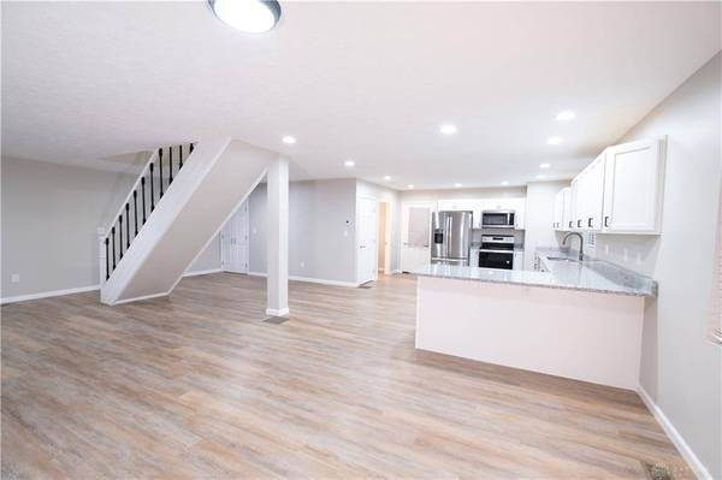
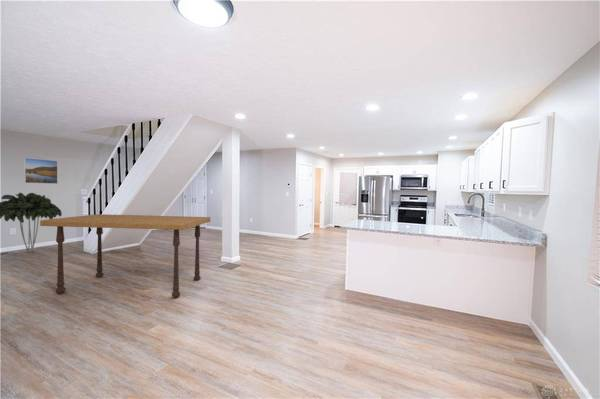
+ indoor plant (29, 222)
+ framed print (41, 171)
+ dining table (134, 228)
